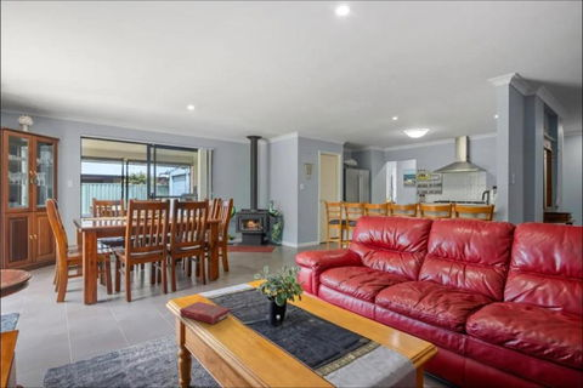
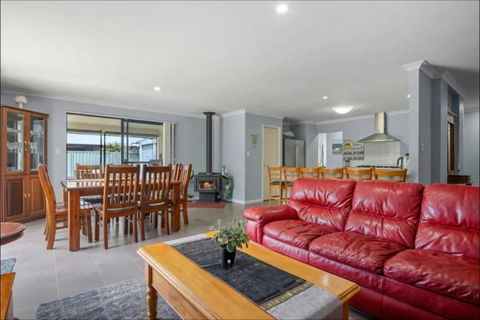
- book (204, 312)
